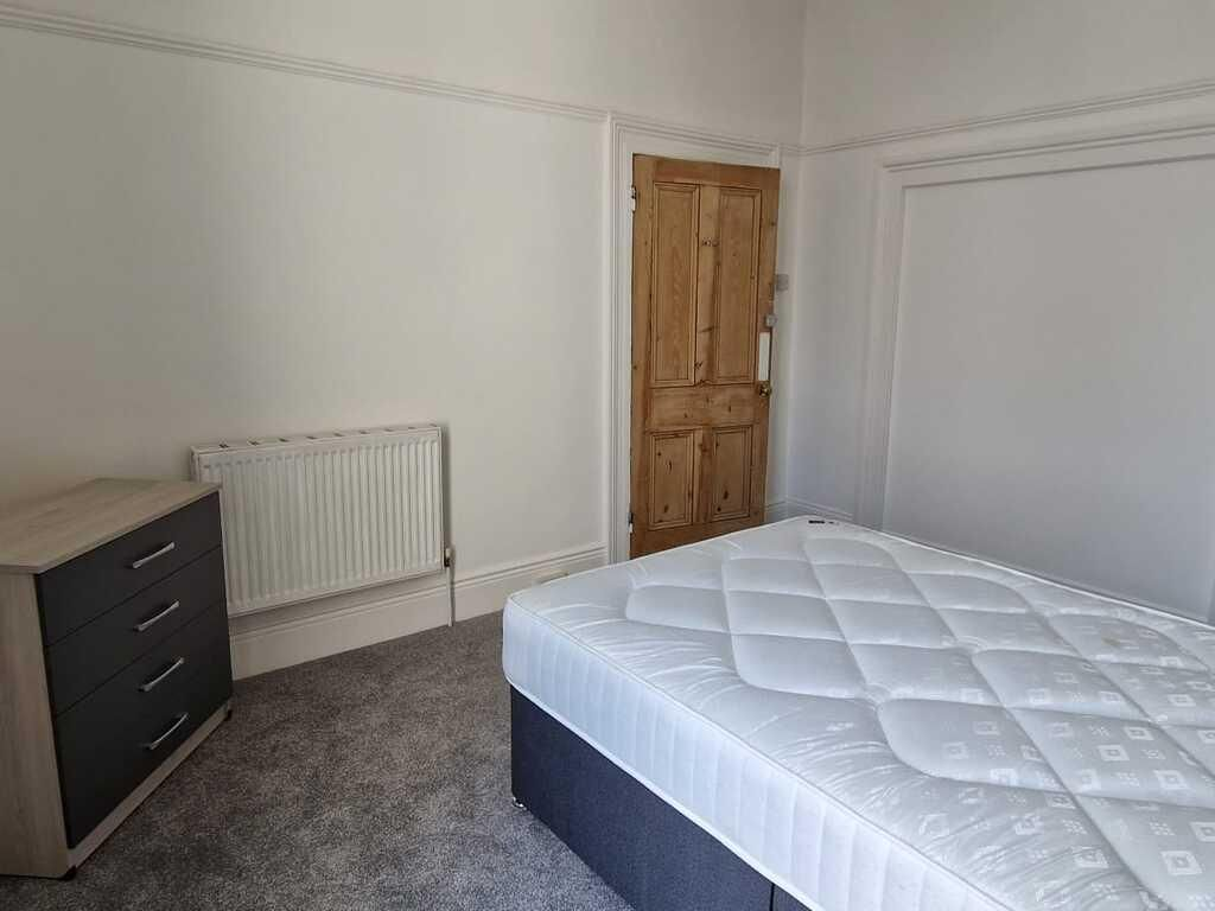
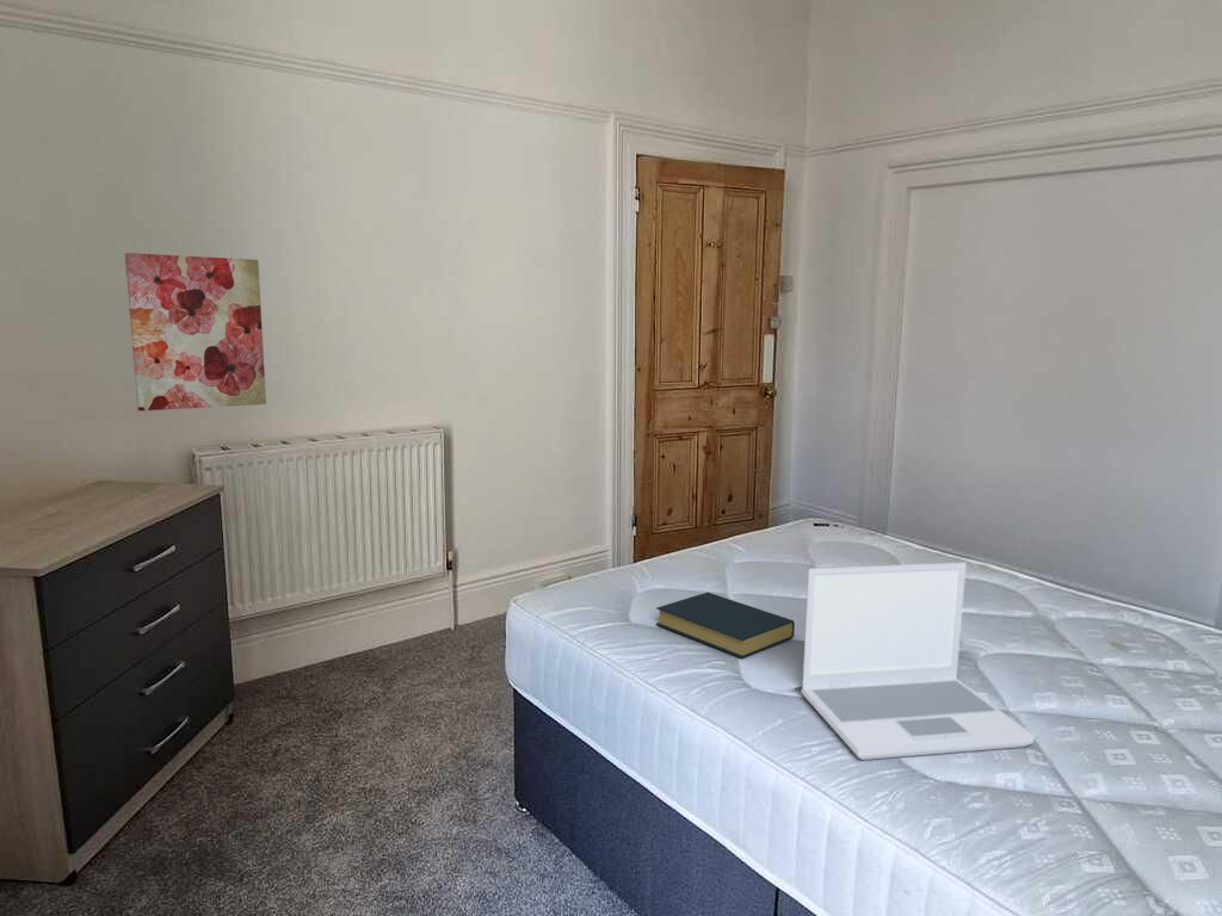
+ laptop (914, 654)
+ hardback book (723, 621)
+ wall art (199, 333)
